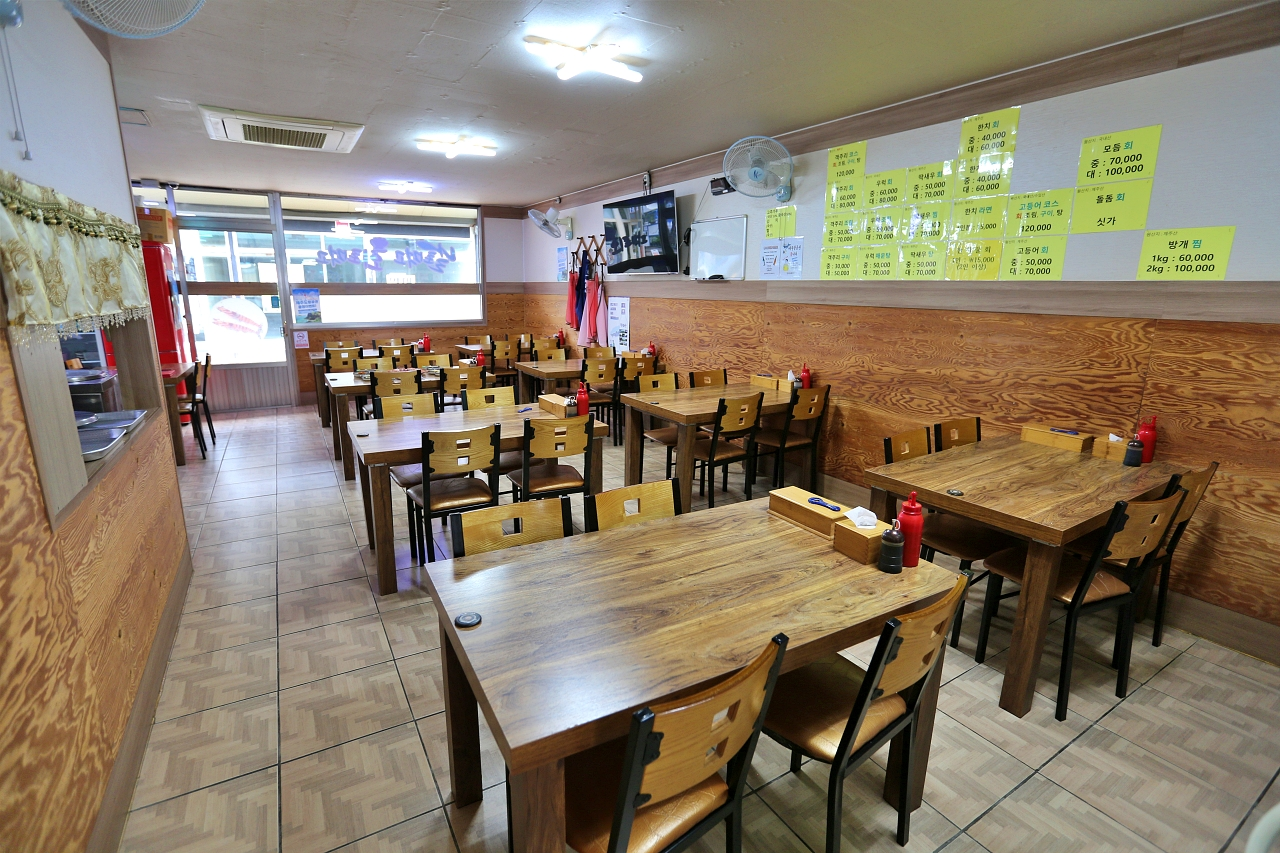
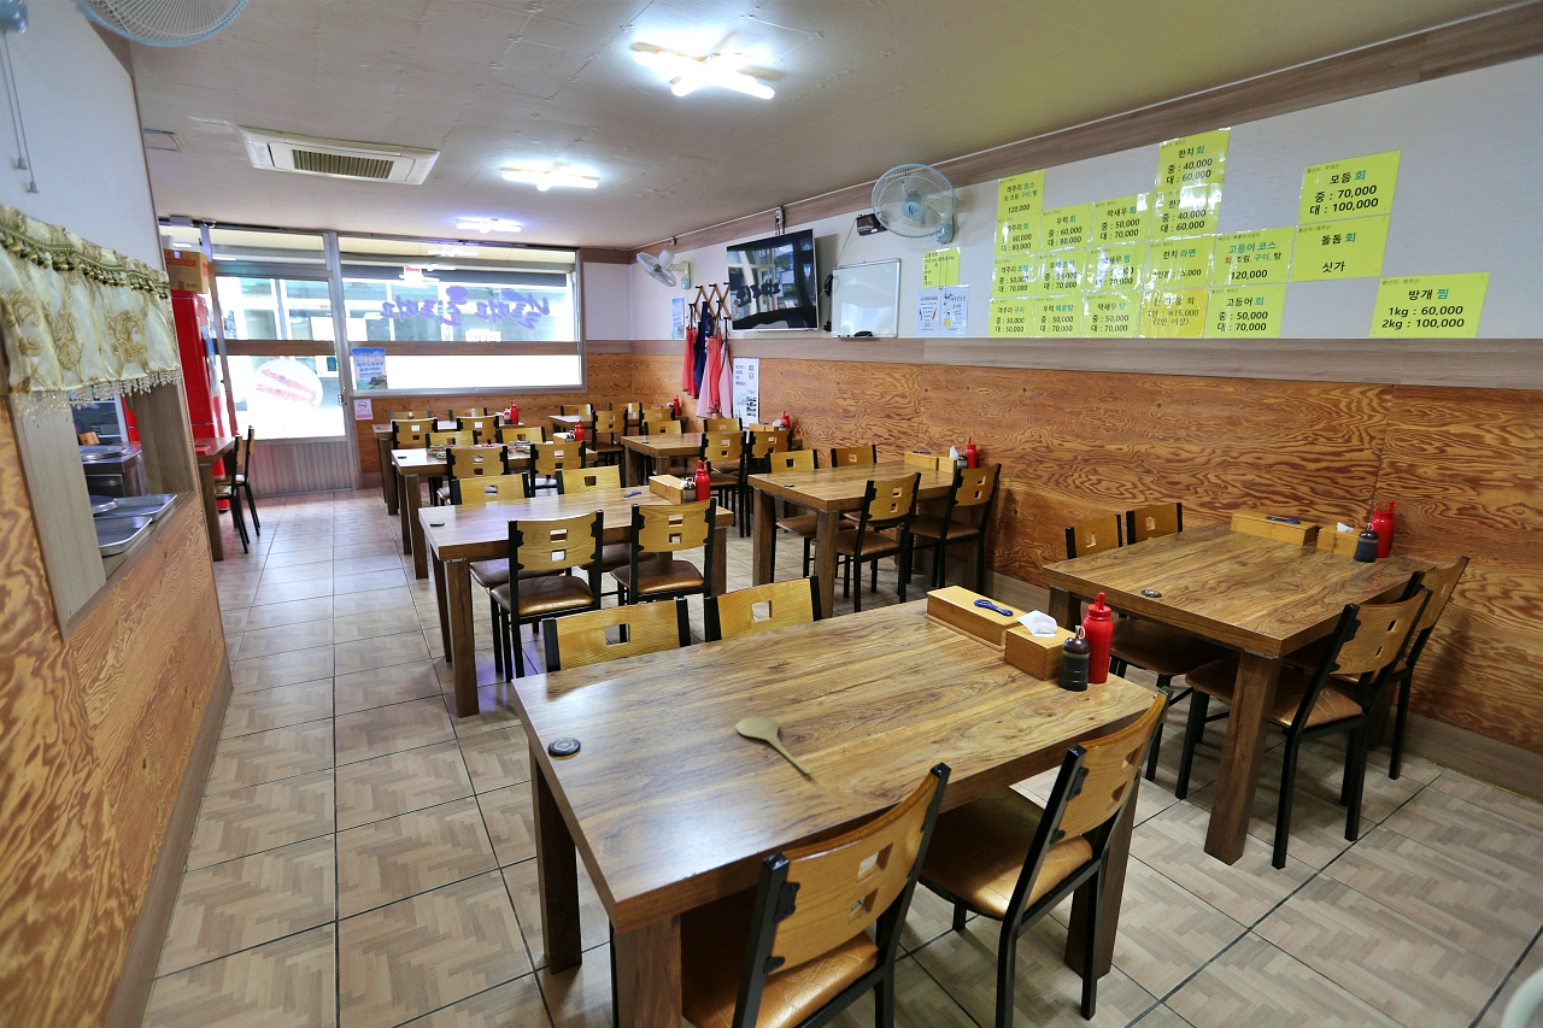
+ spoon (775, 741)
